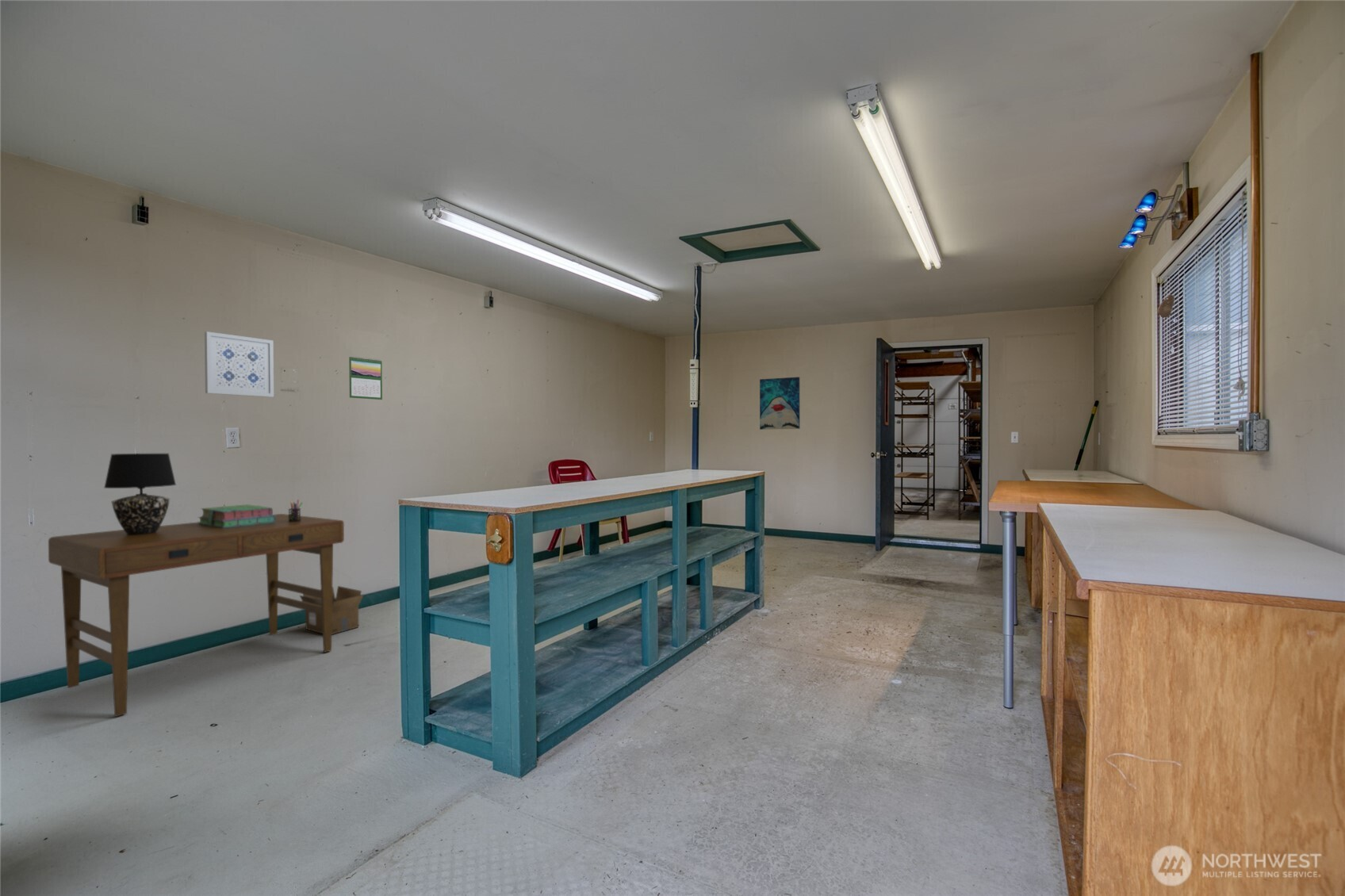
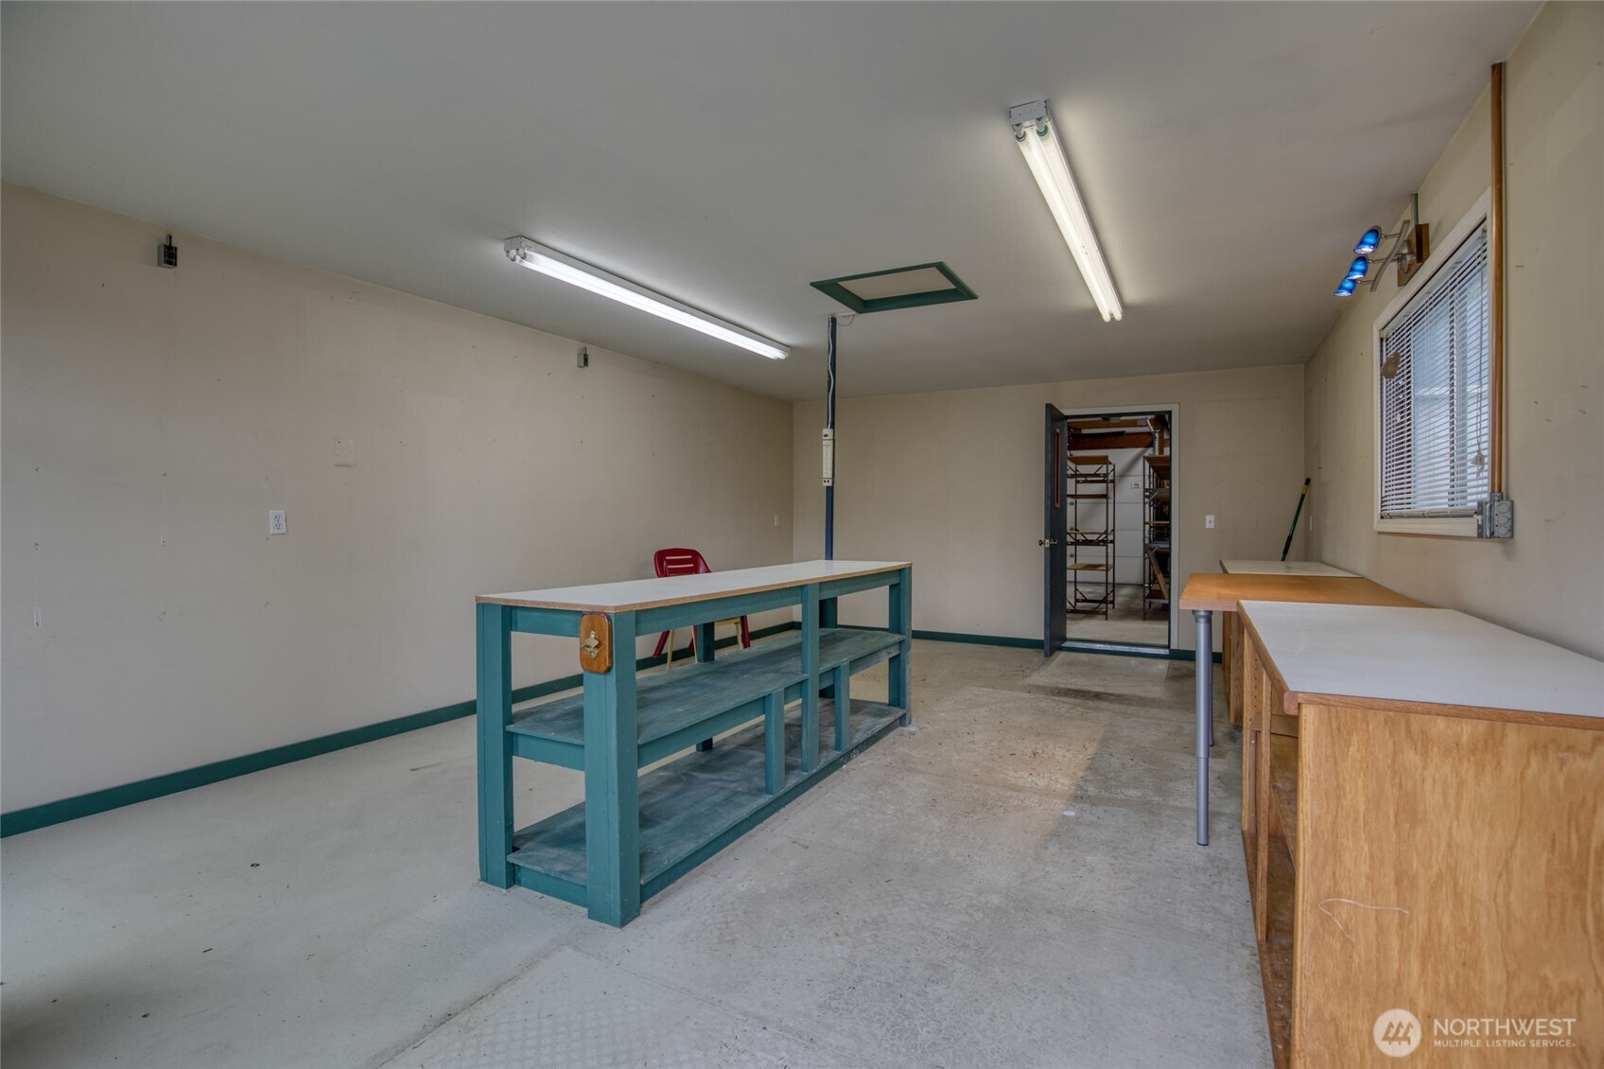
- pen holder (296, 510)
- calendar (366, 377)
- cardboard box (332, 611)
- desk (205, 563)
- table lamp (141, 493)
- wall art (240, 366)
- wall art (779, 404)
- stack of books (236, 515)
